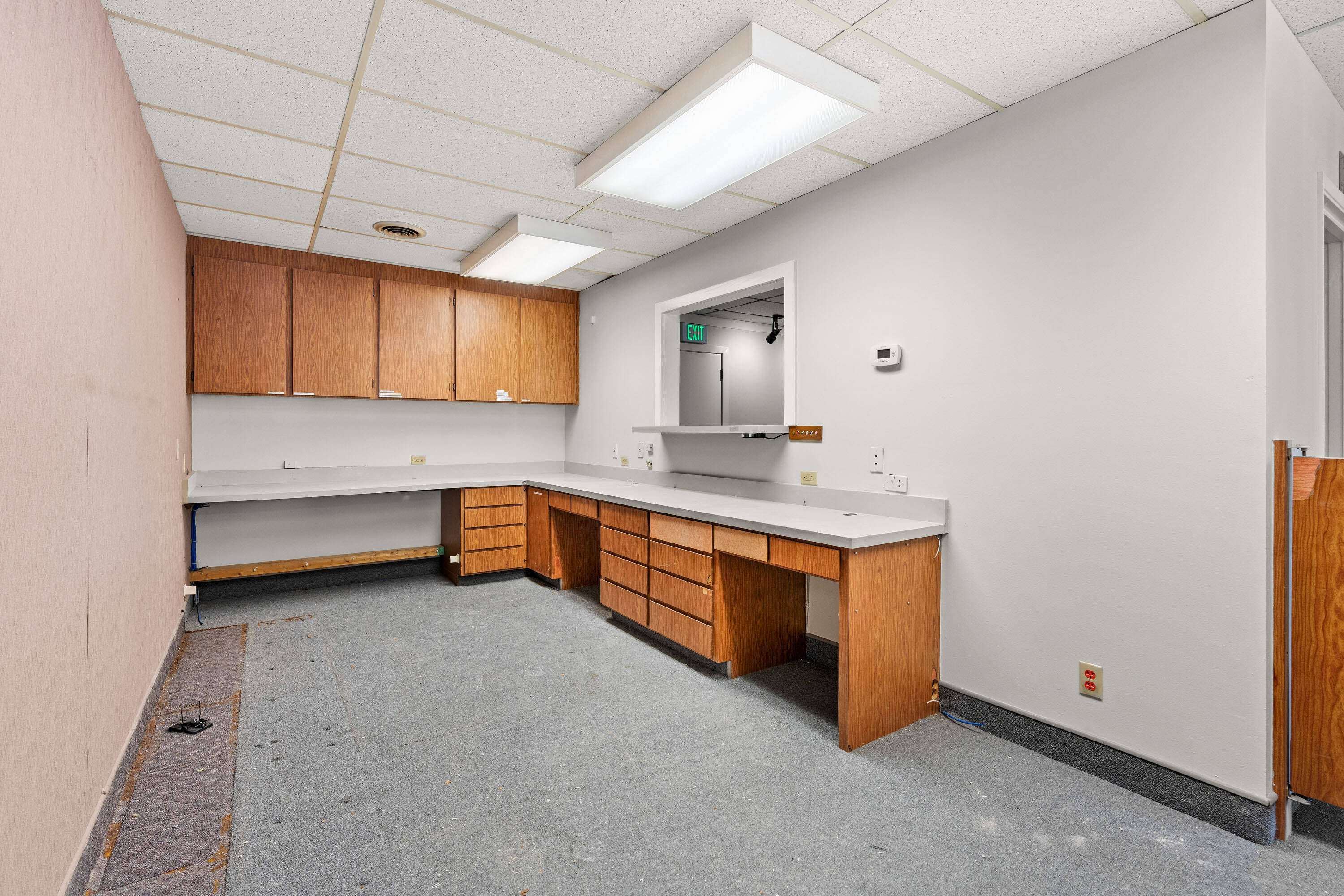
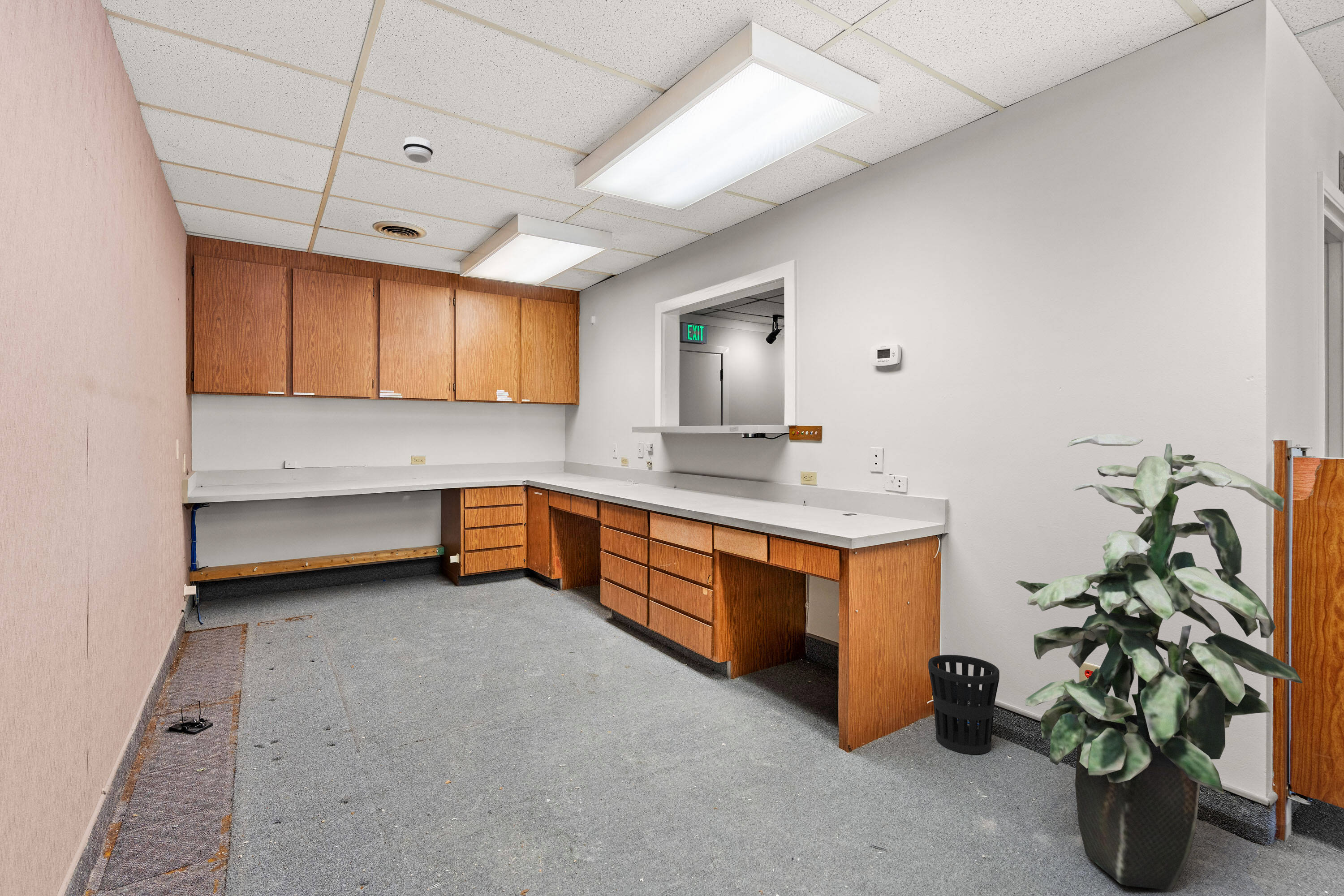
+ smoke detector (418, 150)
+ wastebasket (963, 703)
+ indoor plant (1135, 648)
